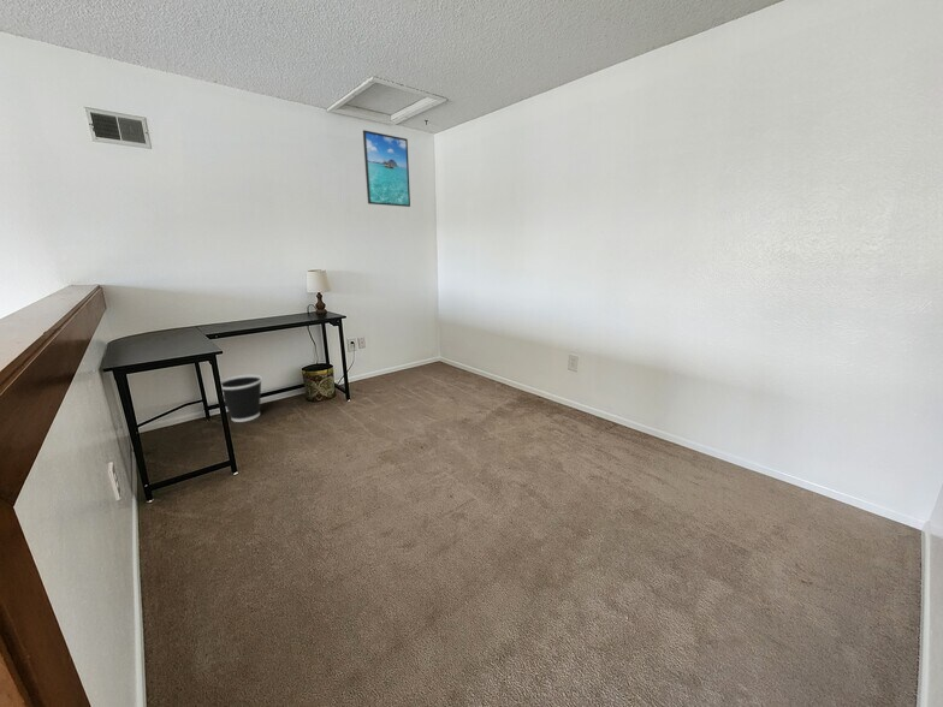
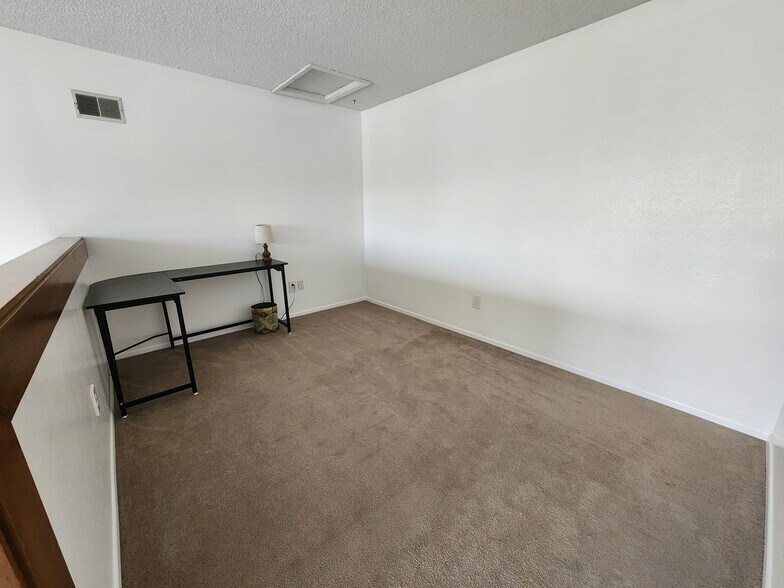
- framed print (387, 171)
- wastebasket (242, 398)
